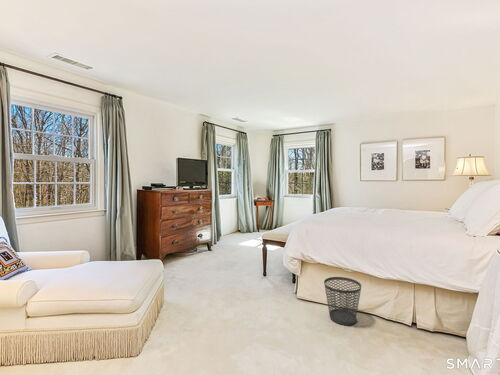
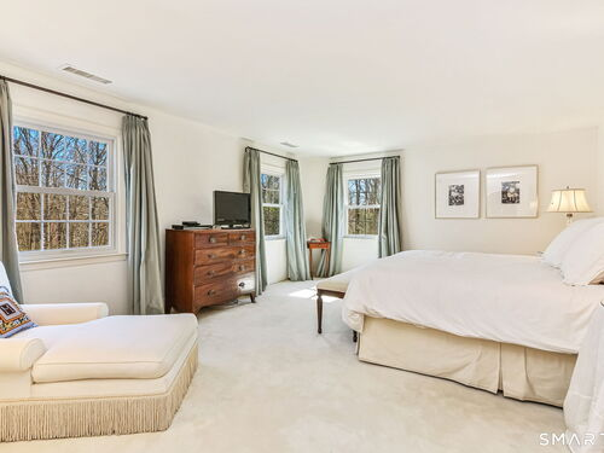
- wastebasket (342, 301)
